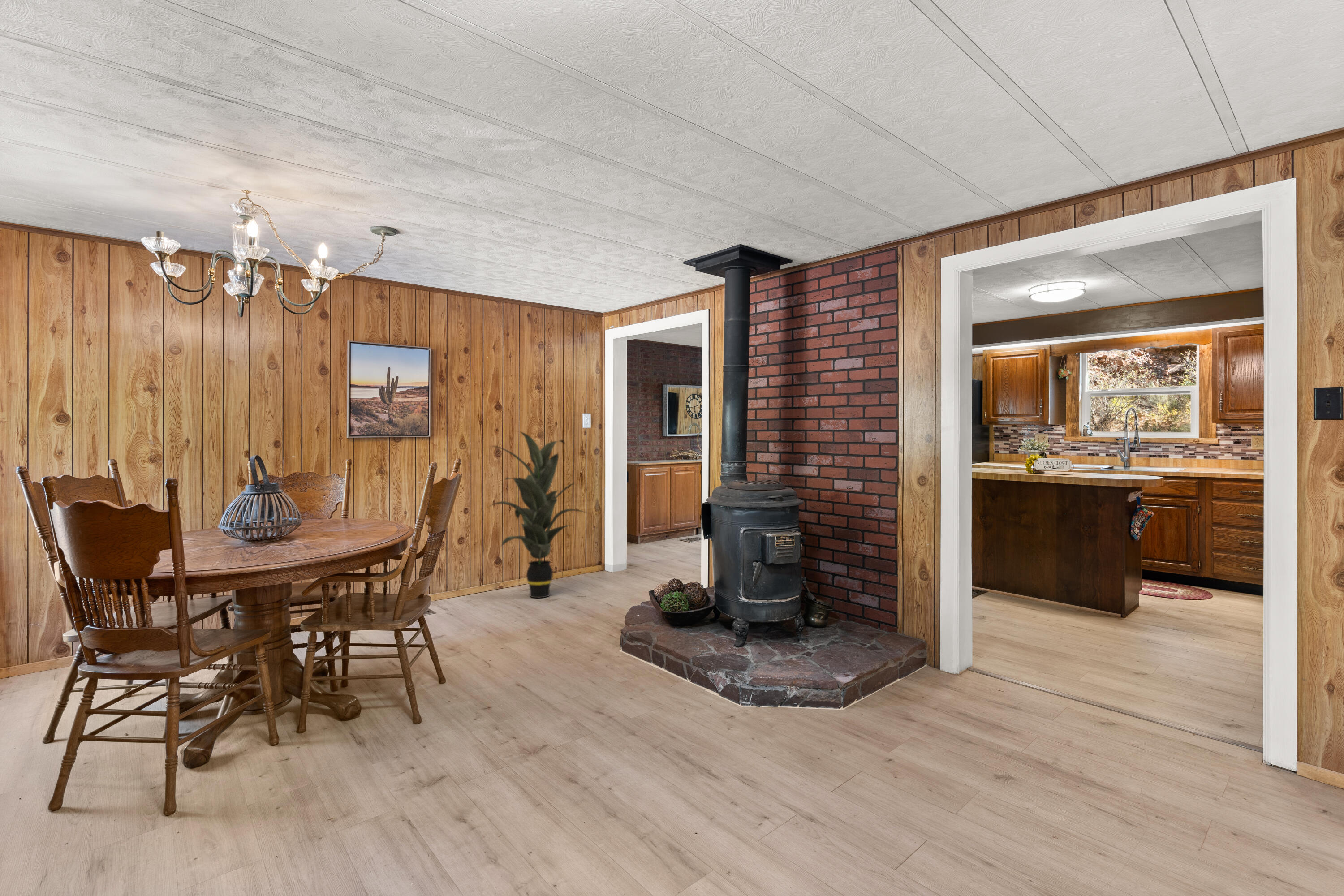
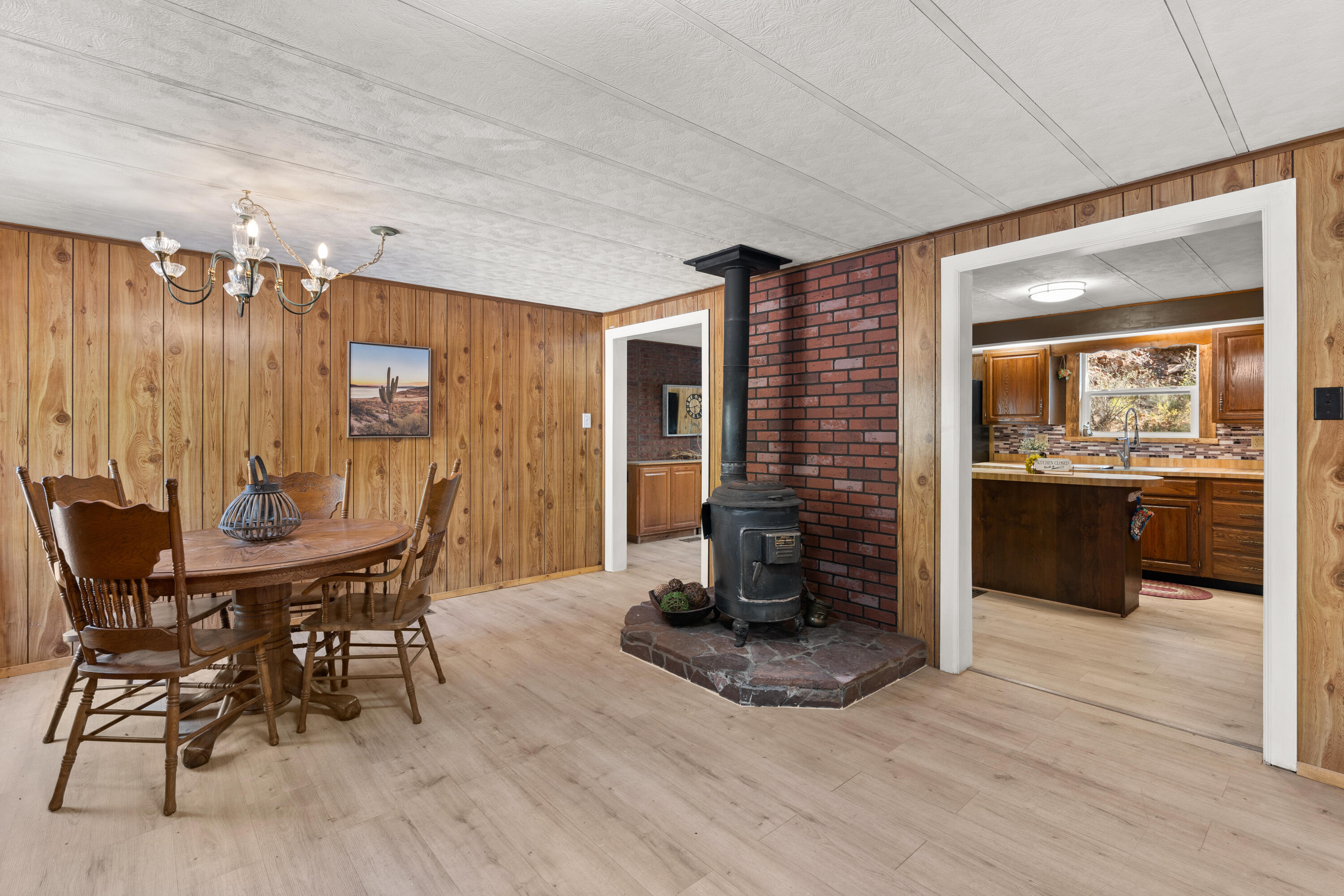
- indoor plant (532, 513)
